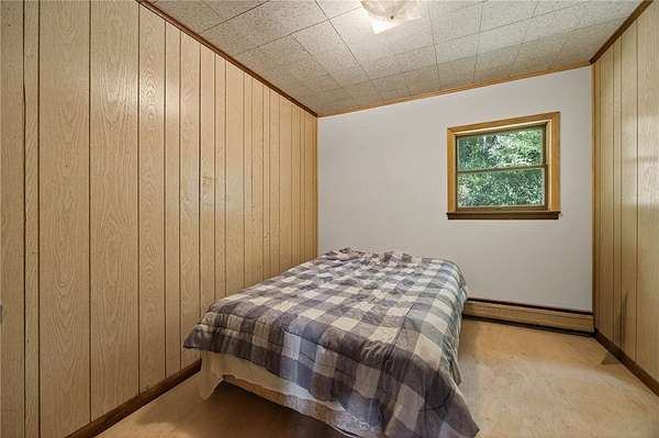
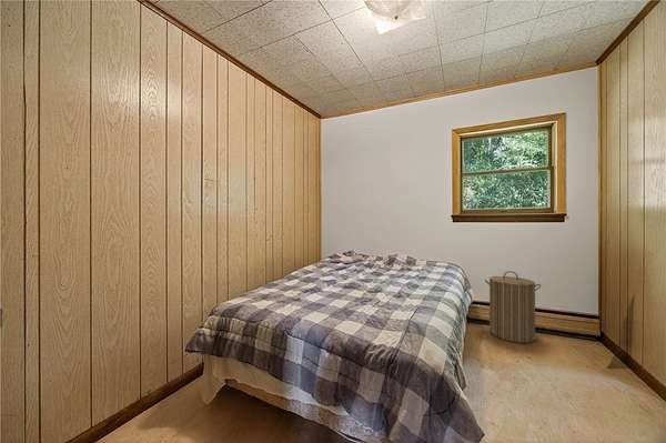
+ laundry hamper (511, 302)
